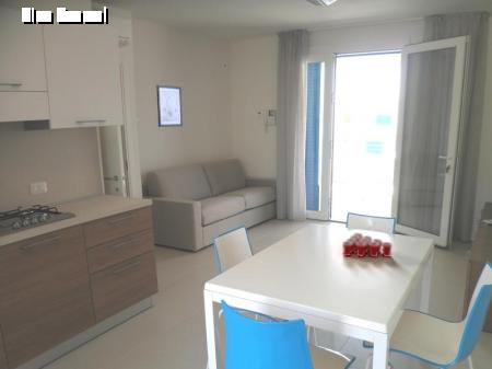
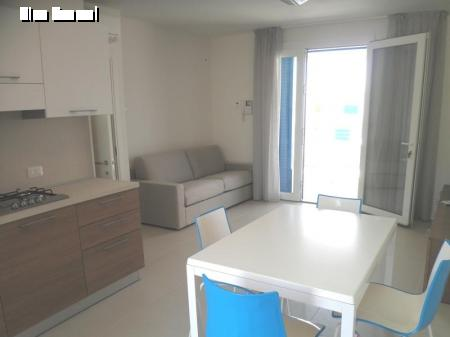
- wall art (169, 106)
- cup (368, 246)
